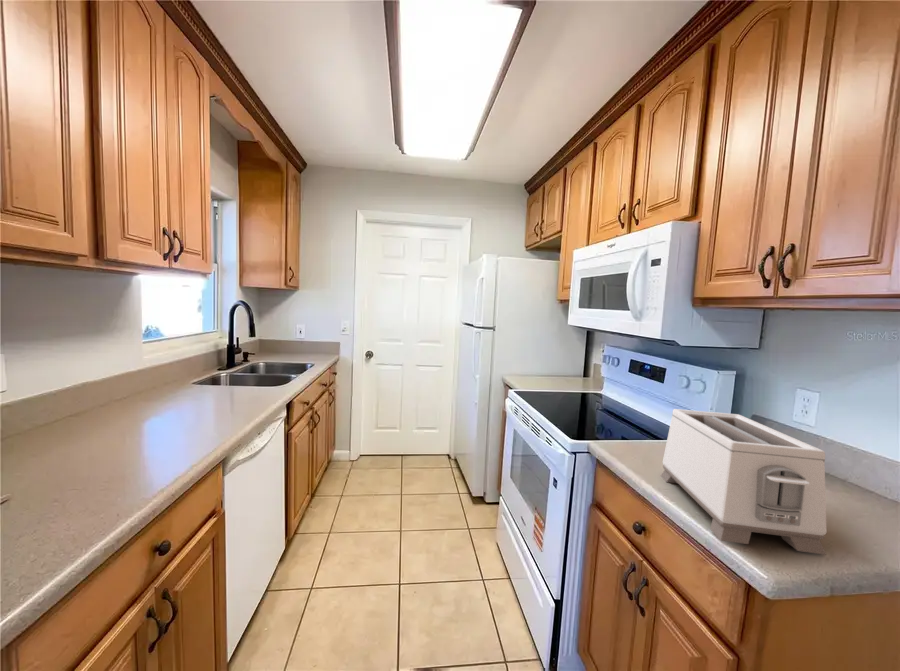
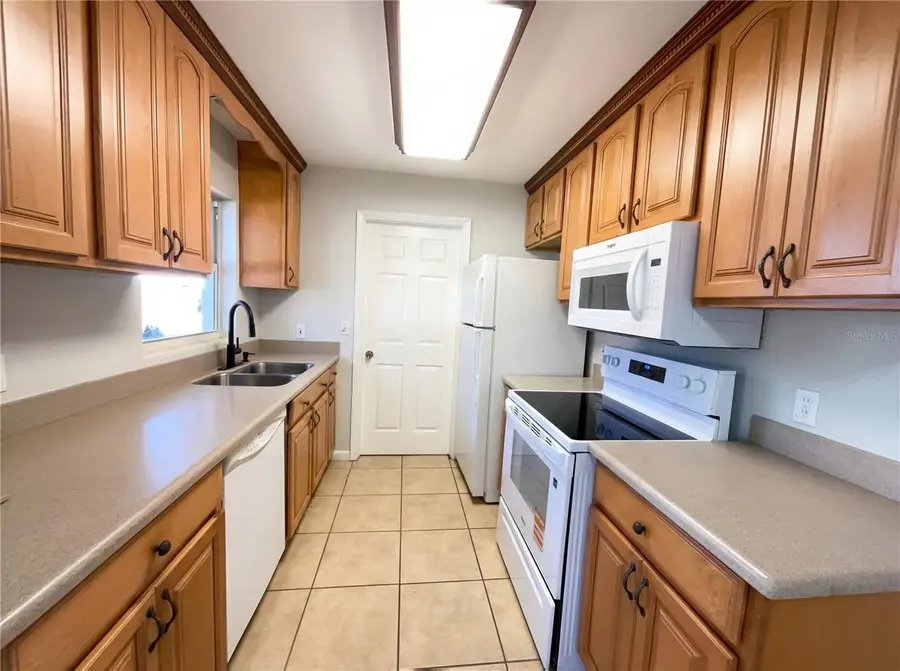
- toaster (735, 470)
